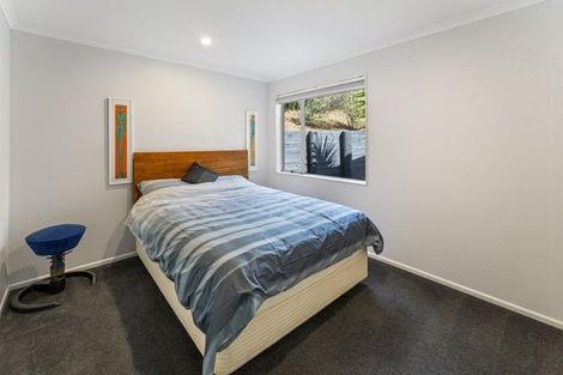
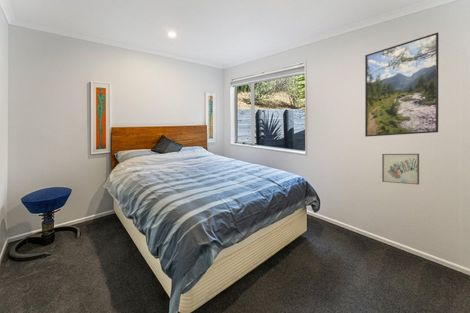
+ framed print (398, 89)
+ wall art (399, 168)
